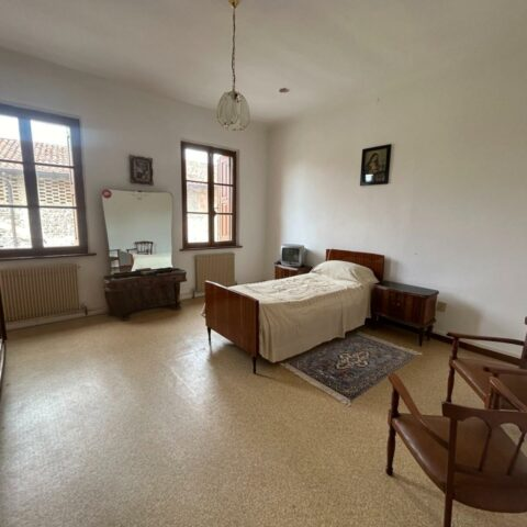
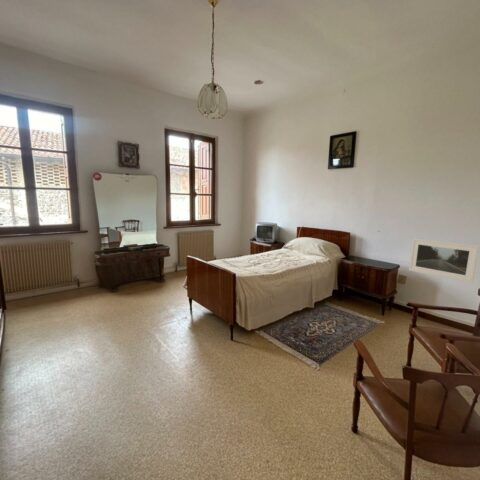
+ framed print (440, 259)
